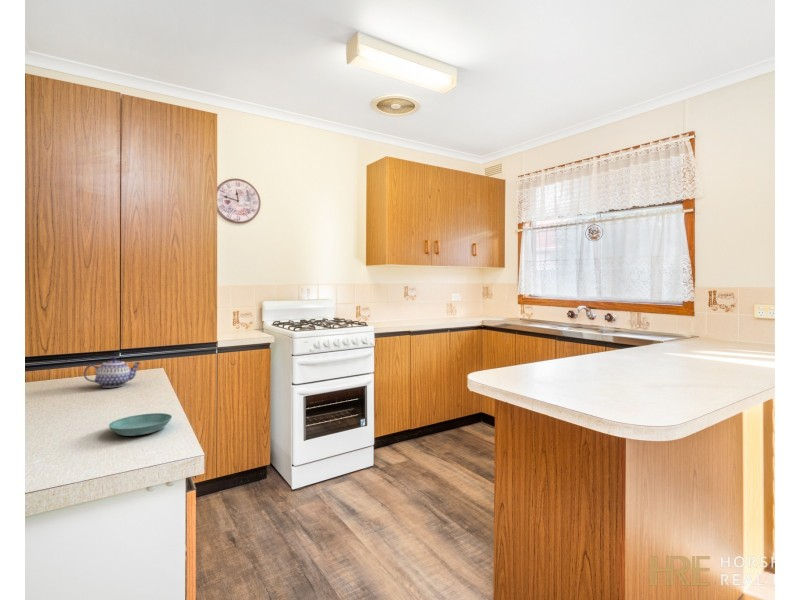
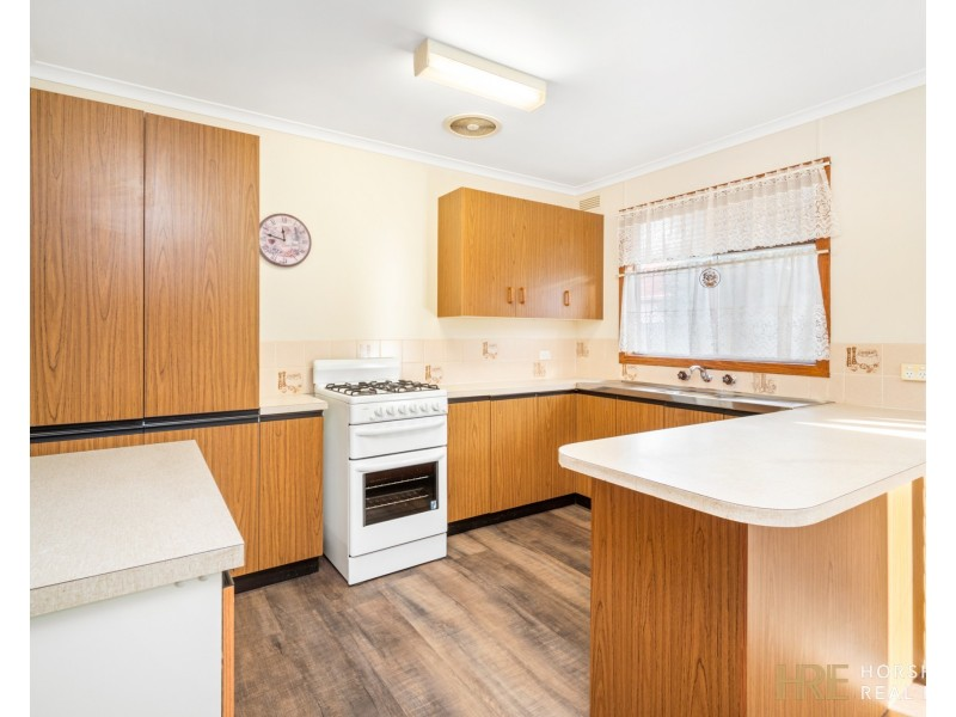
- teapot (113, 371)
- saucer (141, 425)
